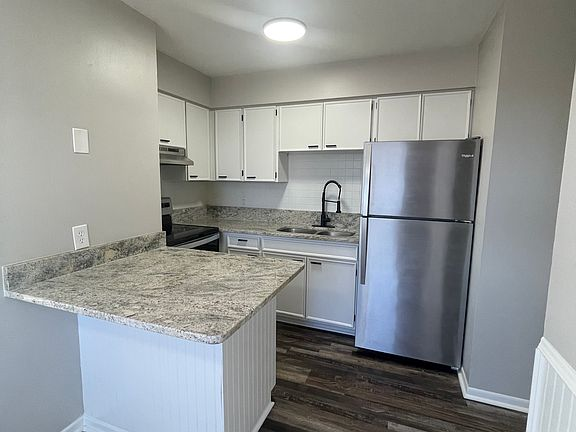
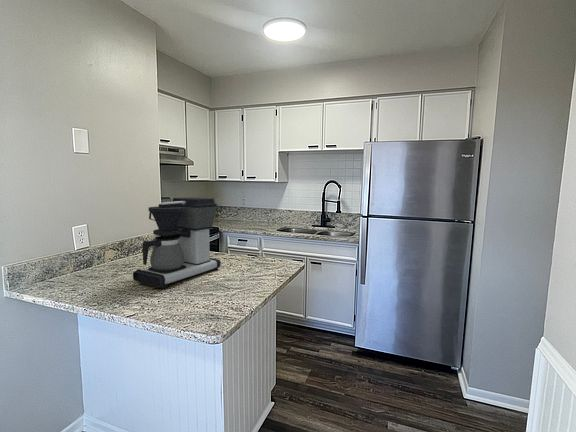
+ coffee maker (178, 238)
